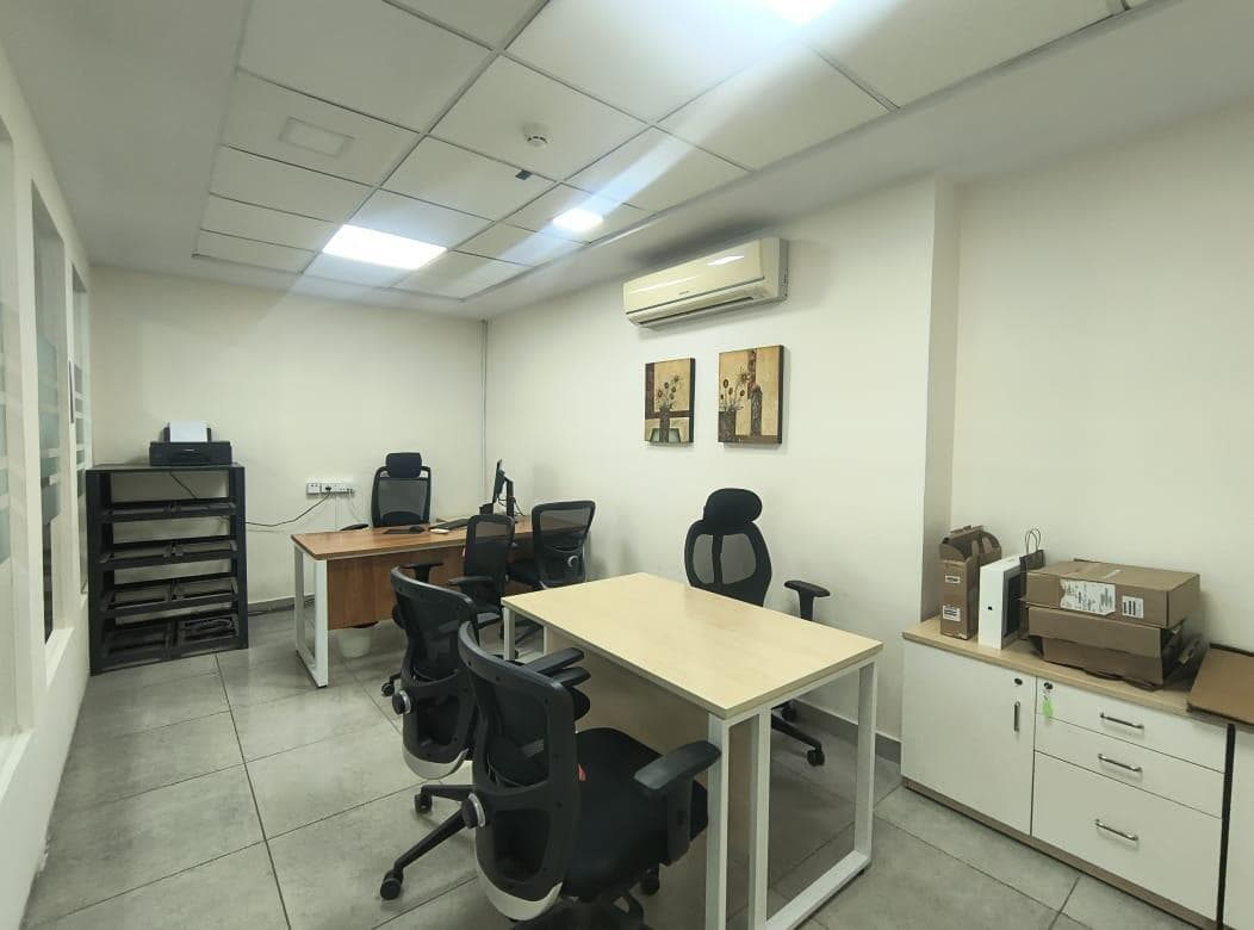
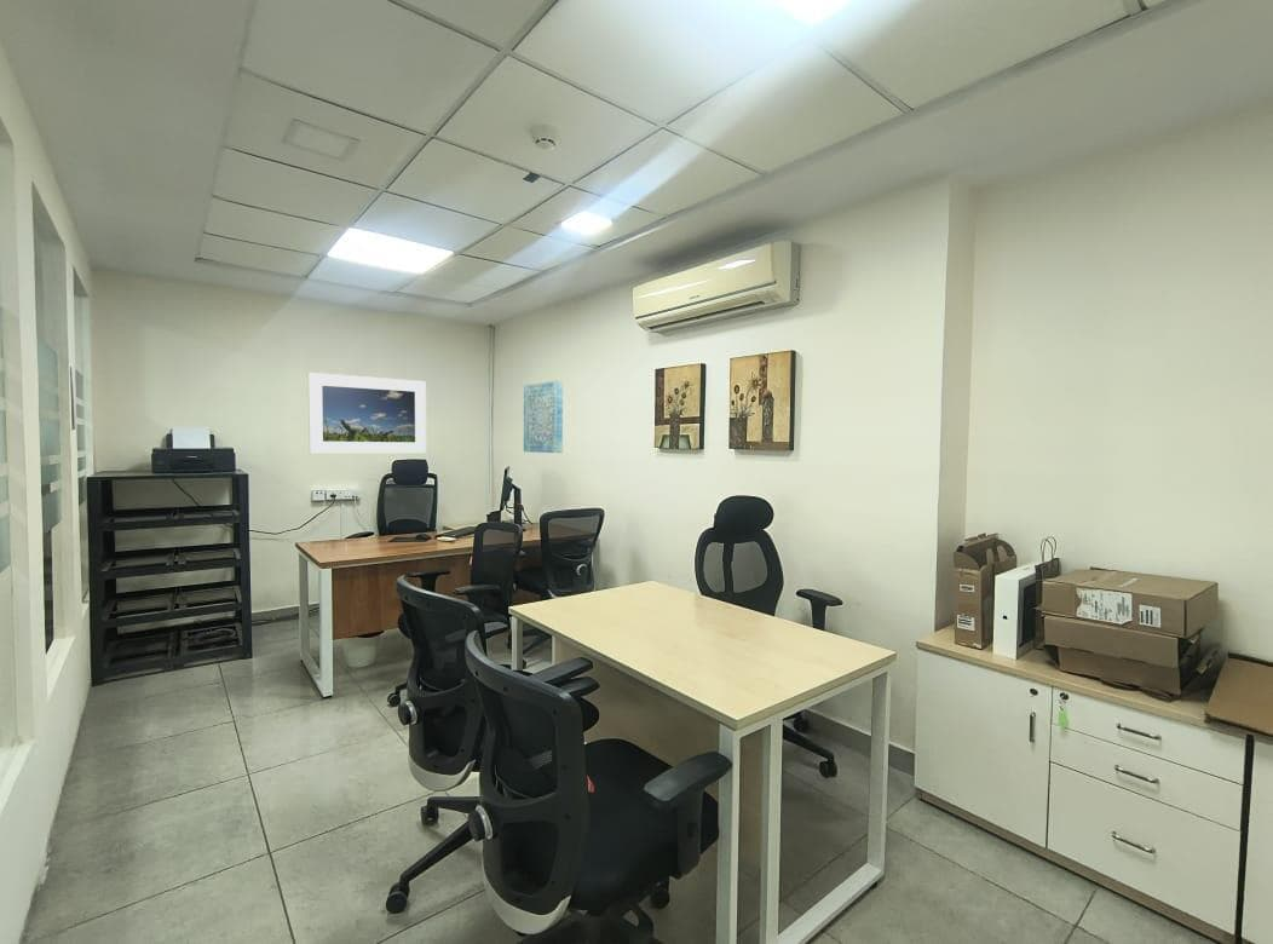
+ wall art (542, 418)
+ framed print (370, 415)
